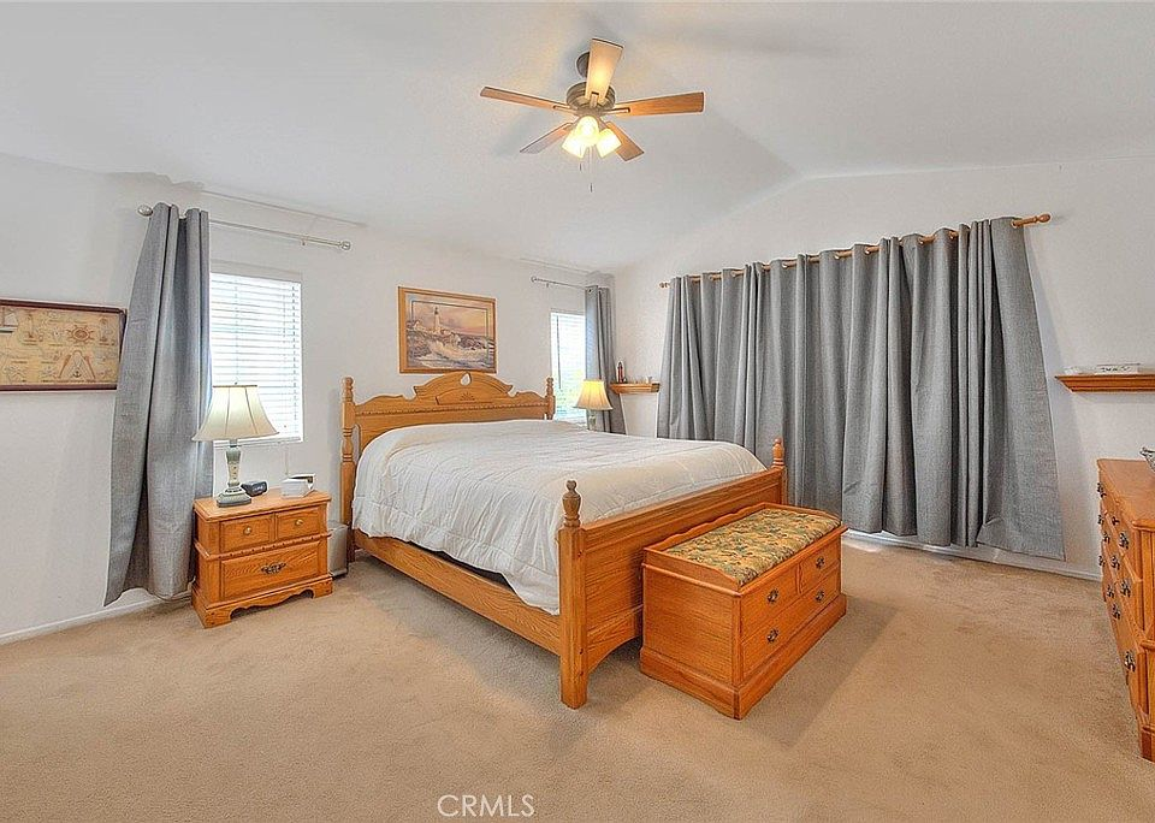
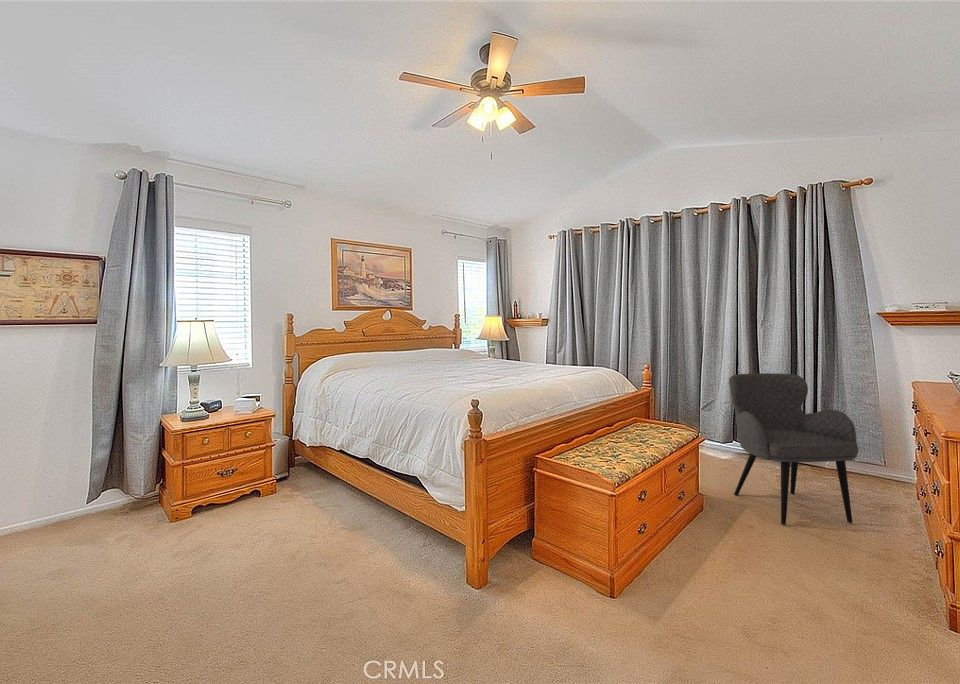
+ armchair (788, 443)
